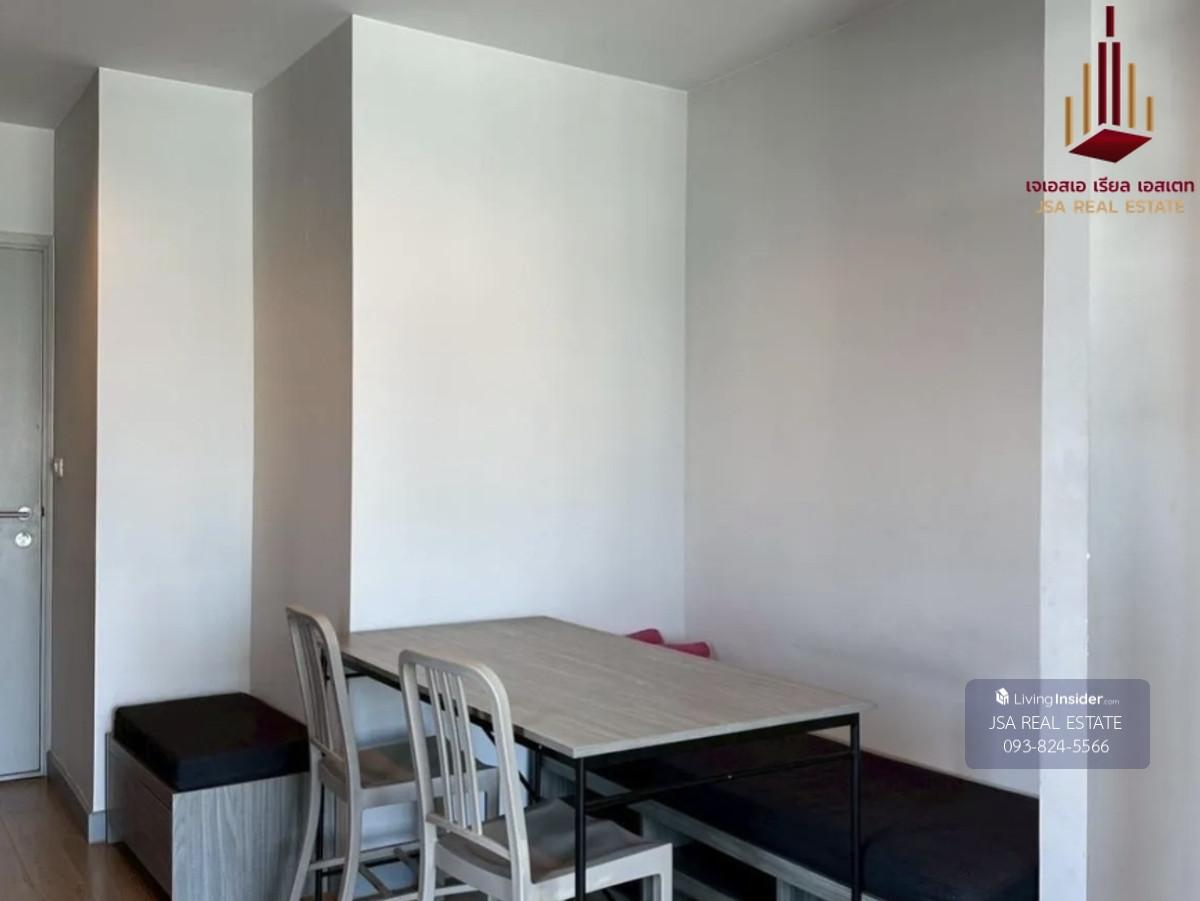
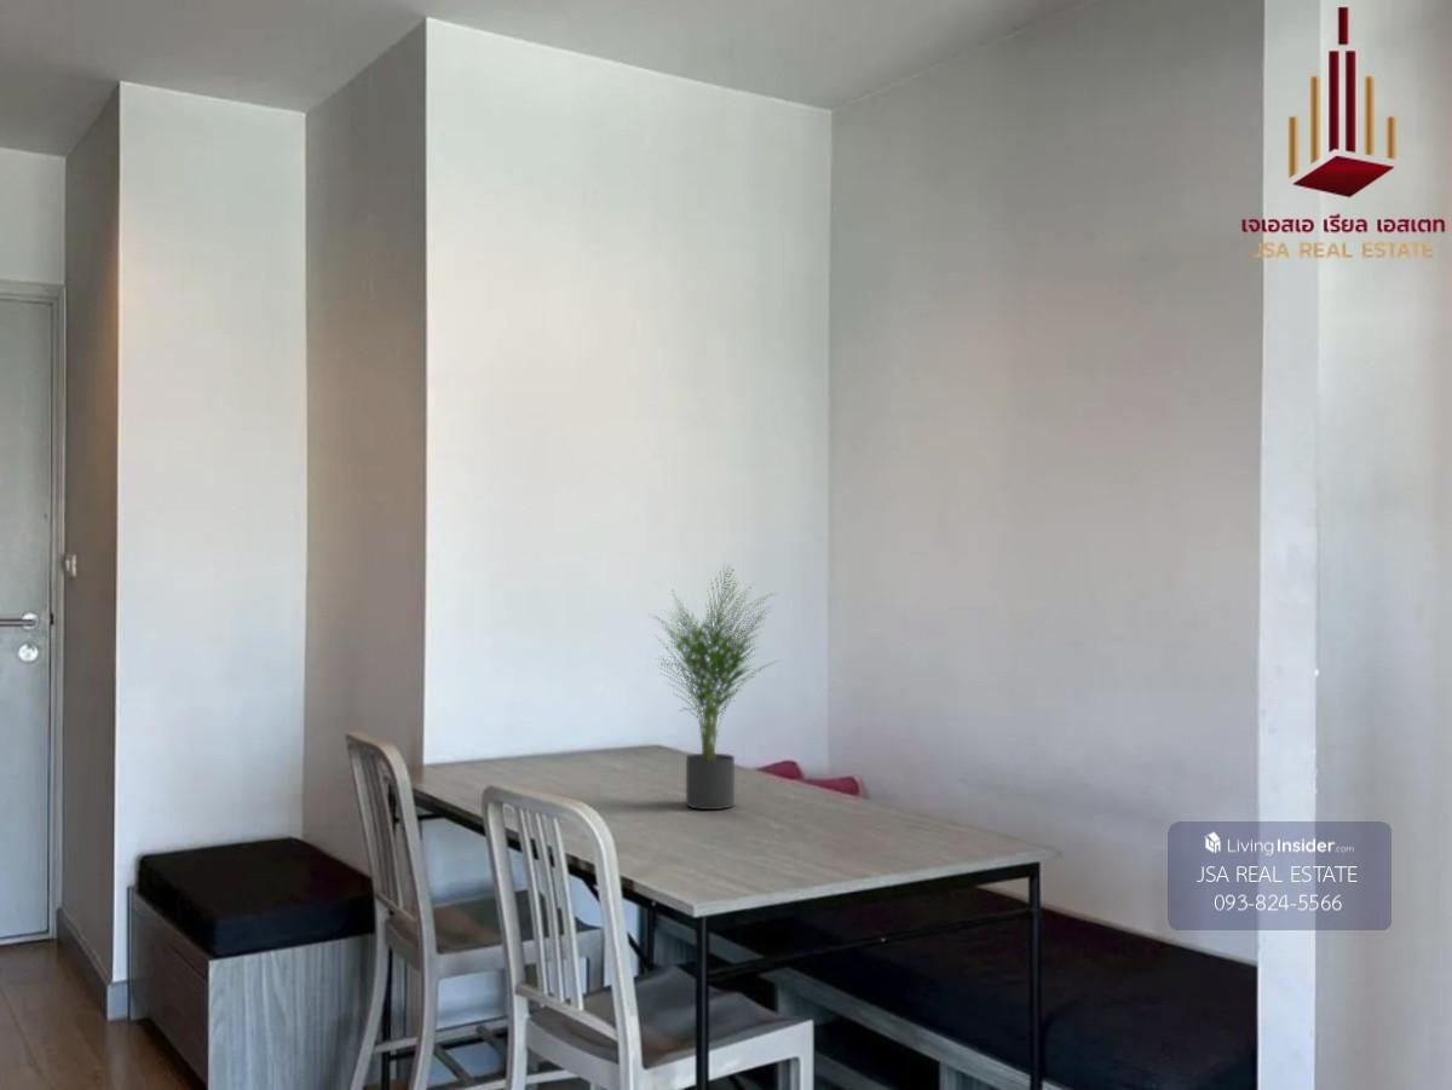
+ potted plant (703, 681)
